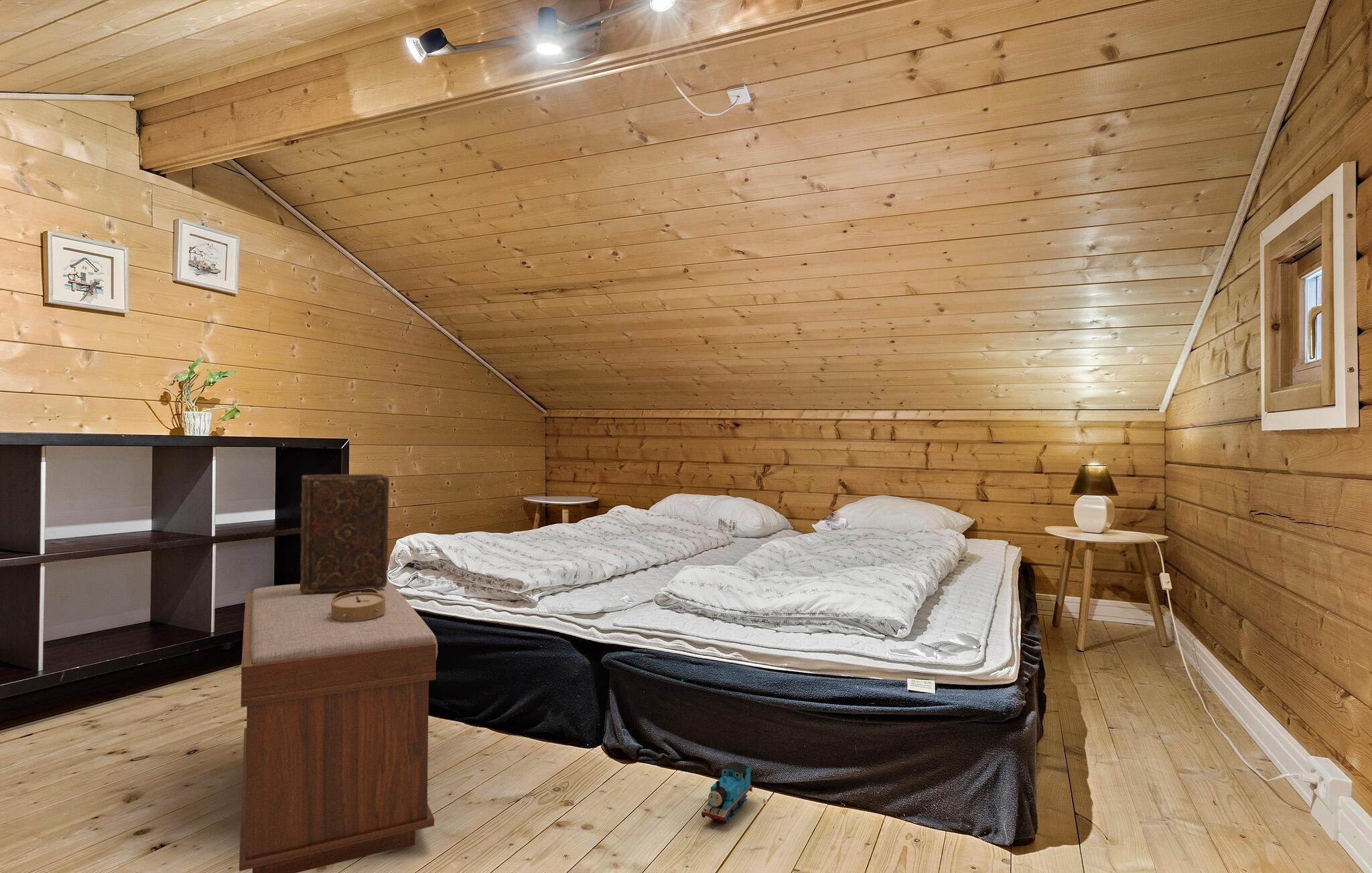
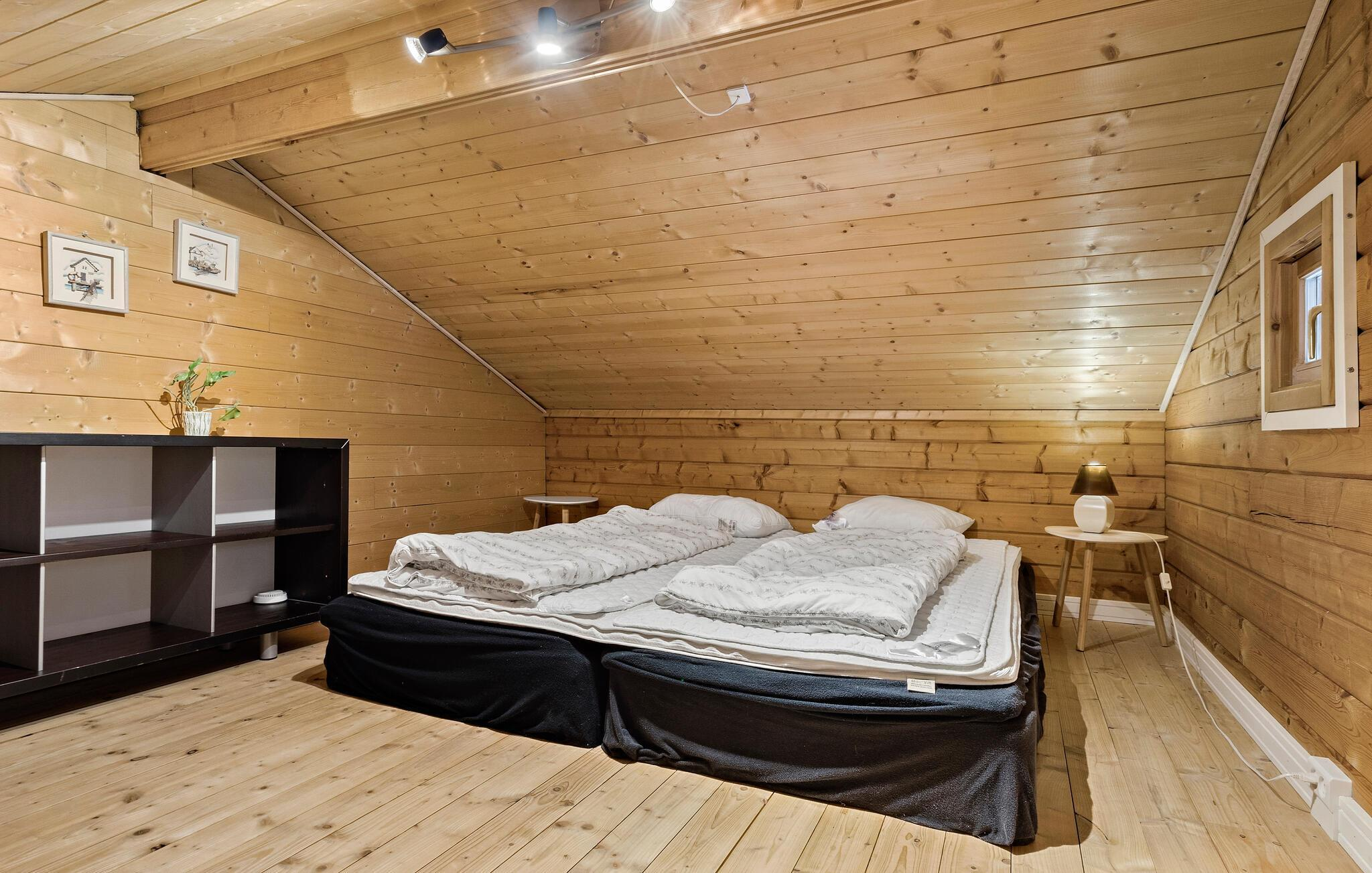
- alarm clock (358, 602)
- bench (330, 699)
- toy train (728, 791)
- book (344, 531)
